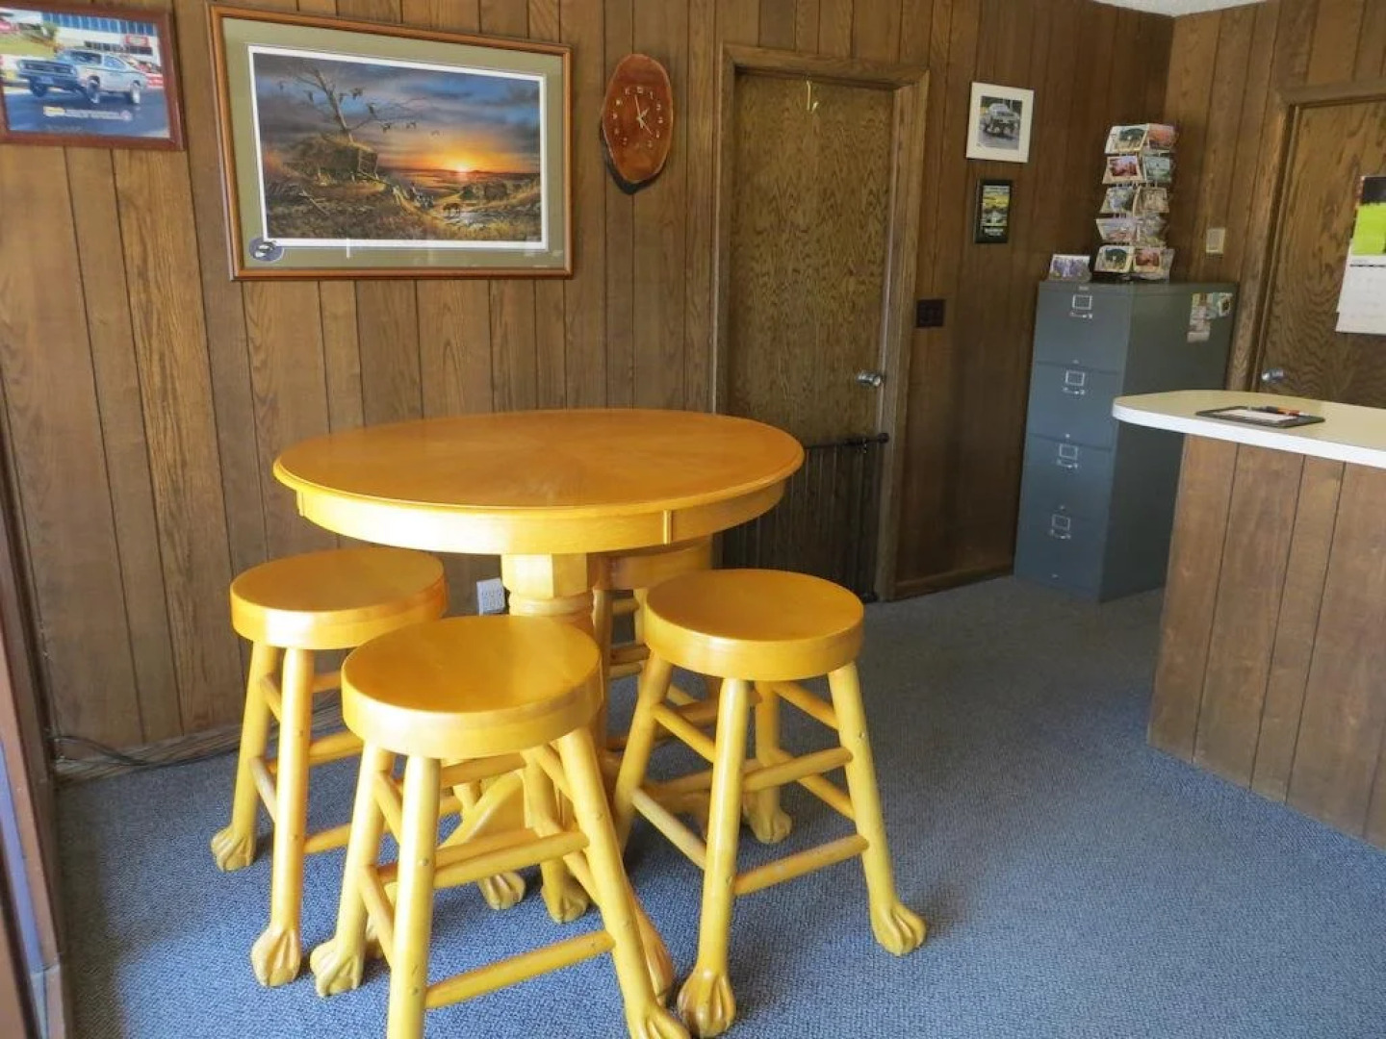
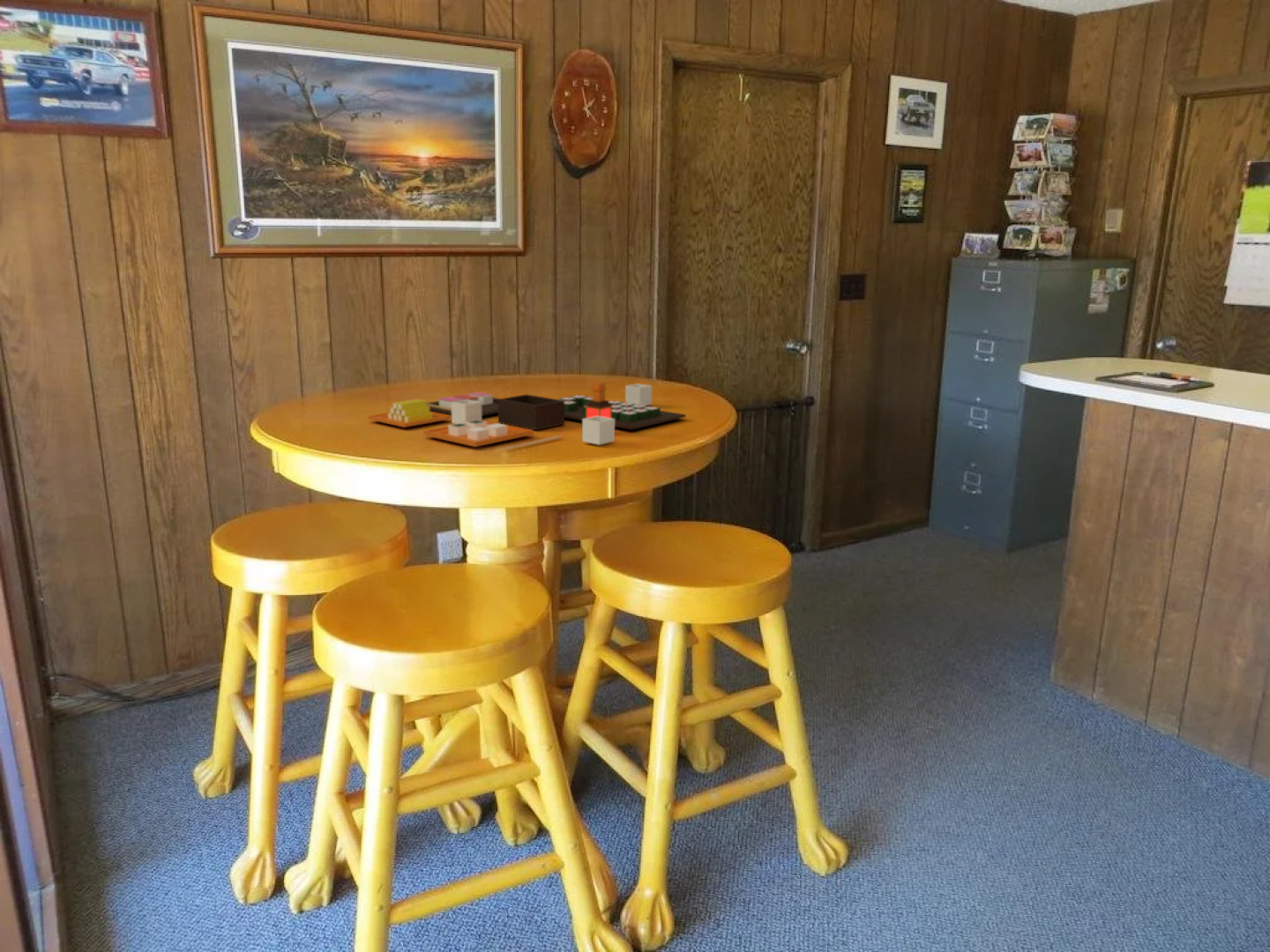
+ toy food set (537, 396)
